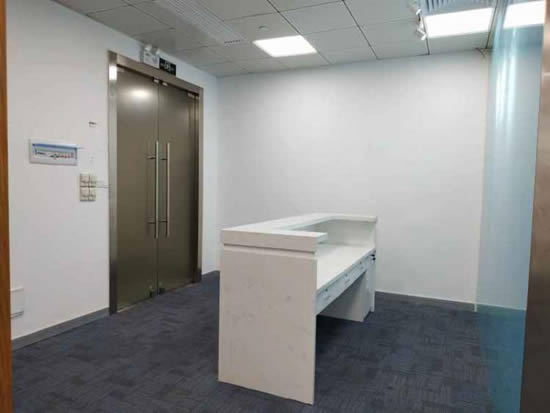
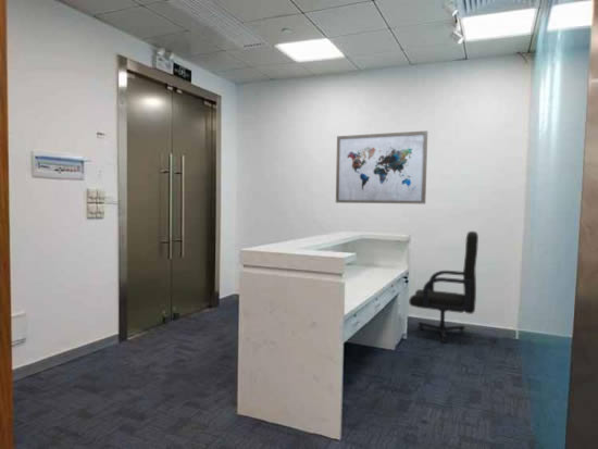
+ chair (443, 280)
+ wall art (379, 169)
